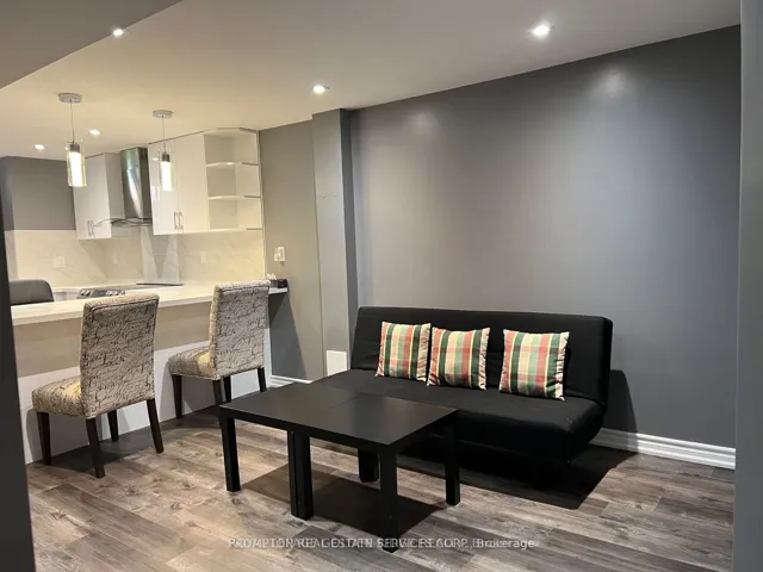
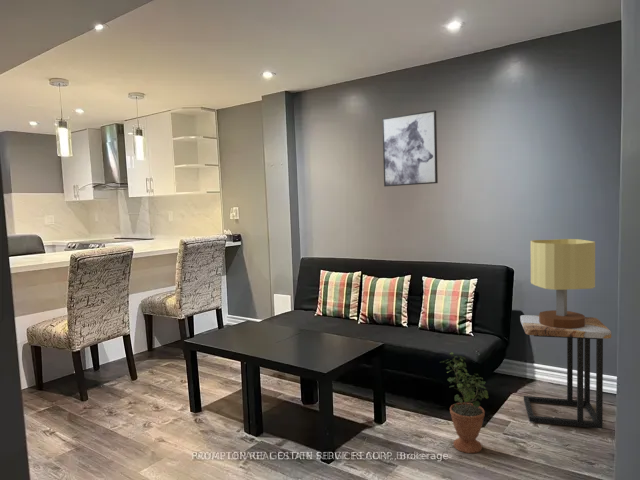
+ side table (567, 369)
+ table lamp (561, 282)
+ wall art (409, 150)
+ potted plant (464, 400)
